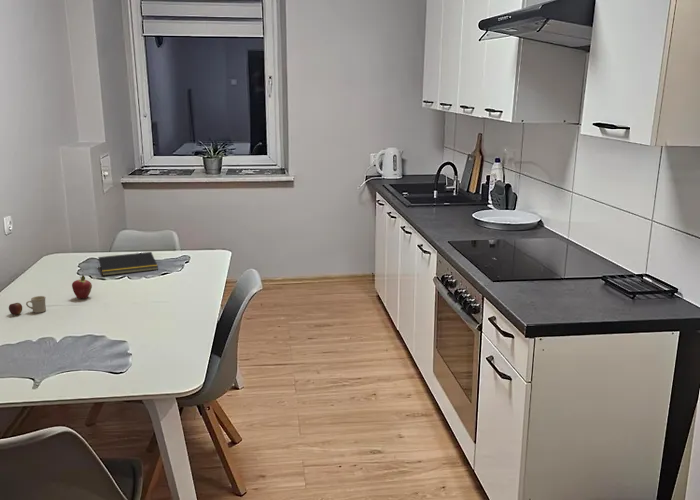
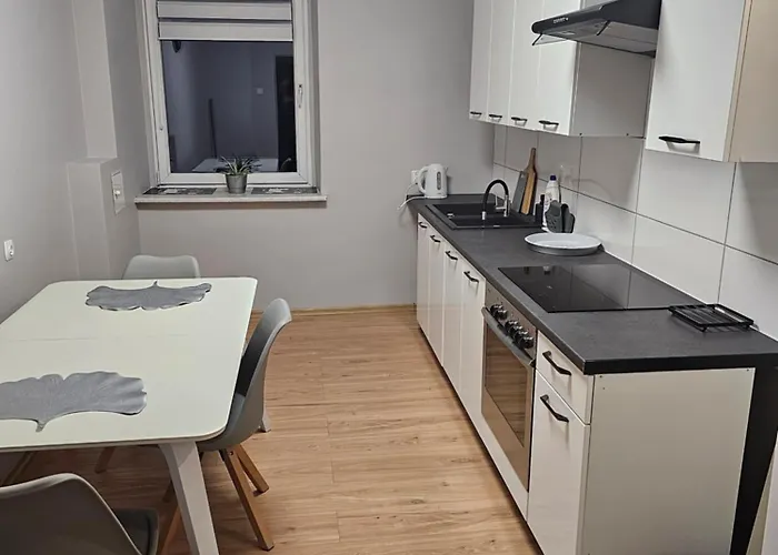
- fruit (82, 285)
- notepad (128, 263)
- mug (27, 305)
